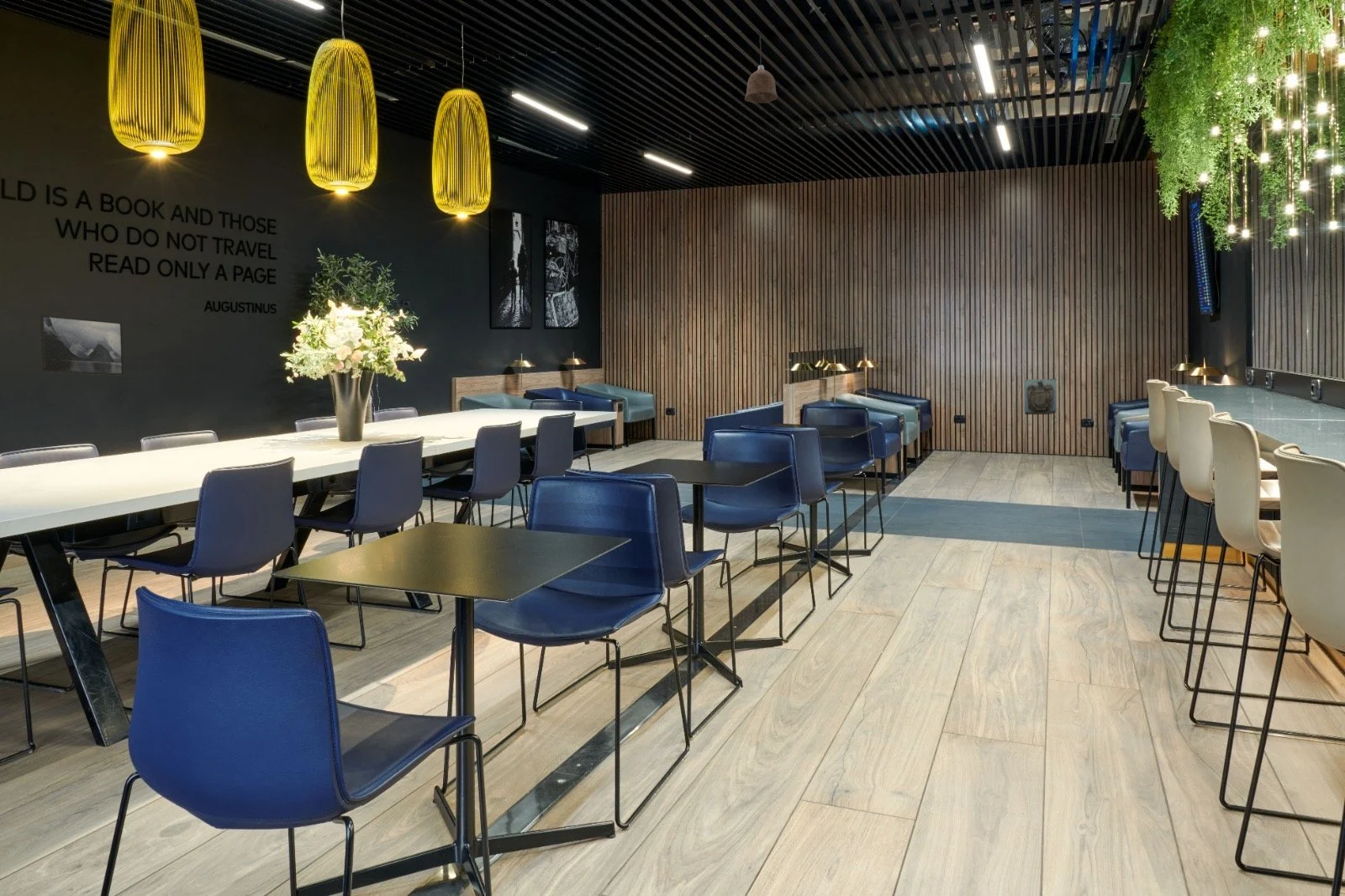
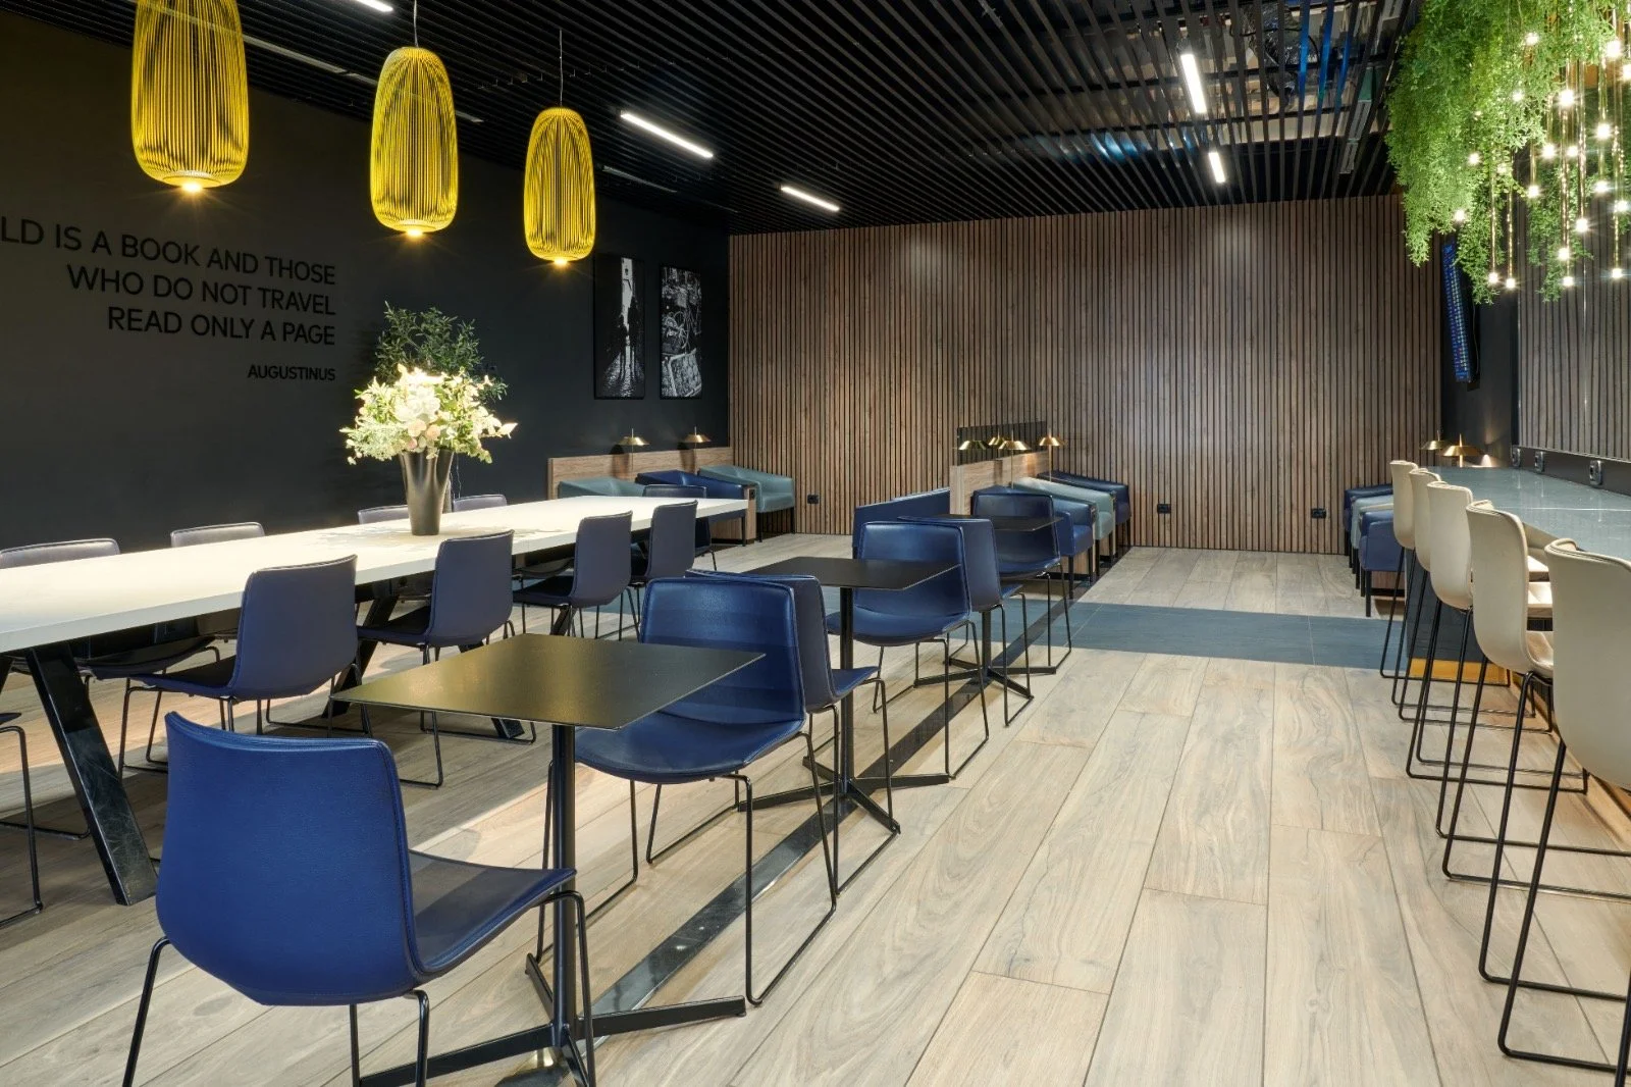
- pendant lamp (761, 66)
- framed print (83, 345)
- wall sculpture (1040, 397)
